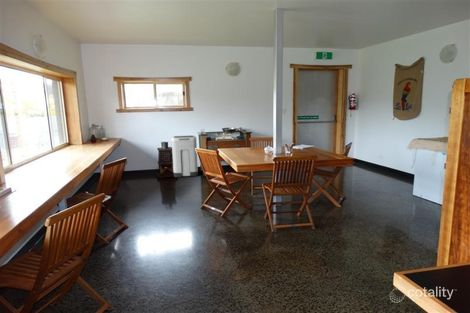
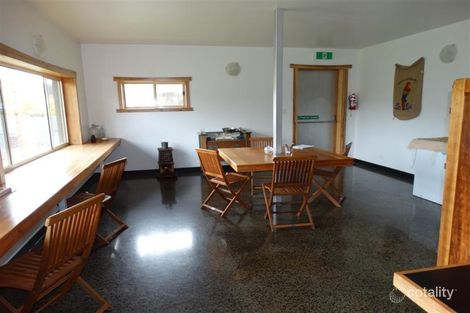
- trash can (184, 155)
